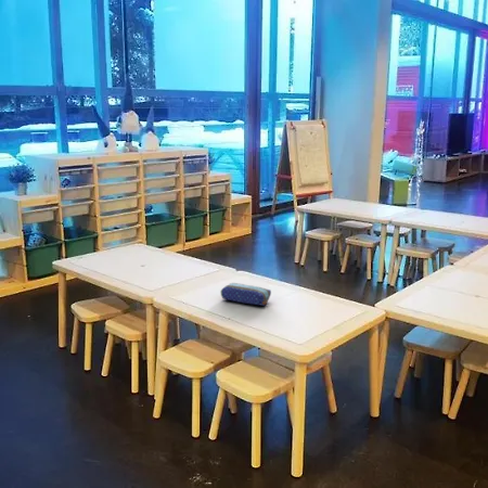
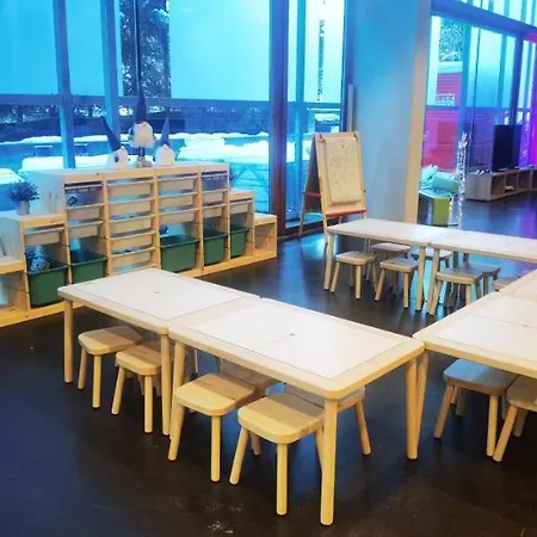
- pencil case (245, 293)
